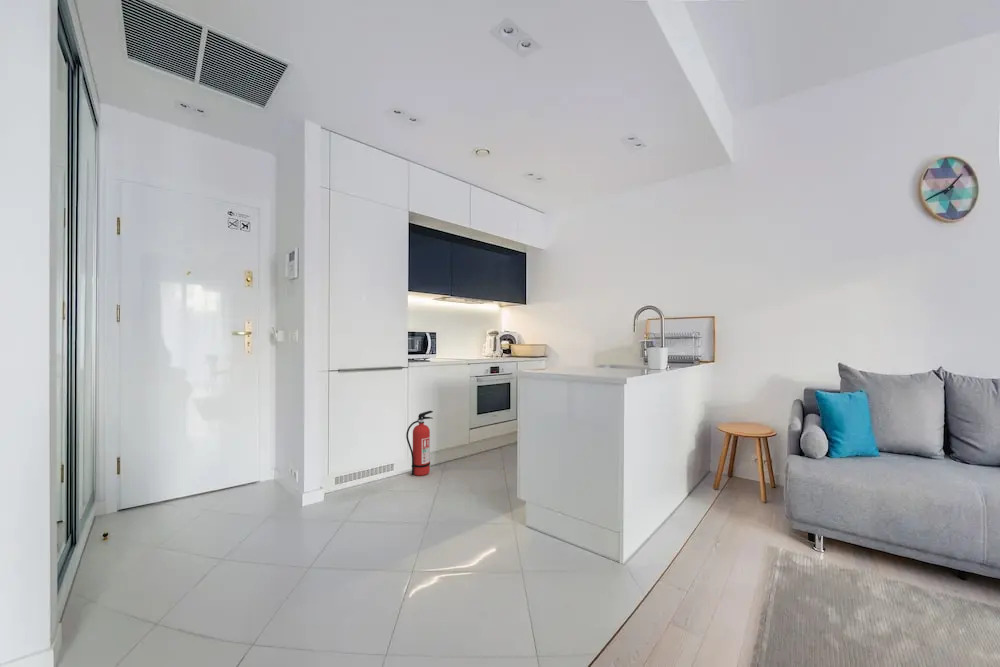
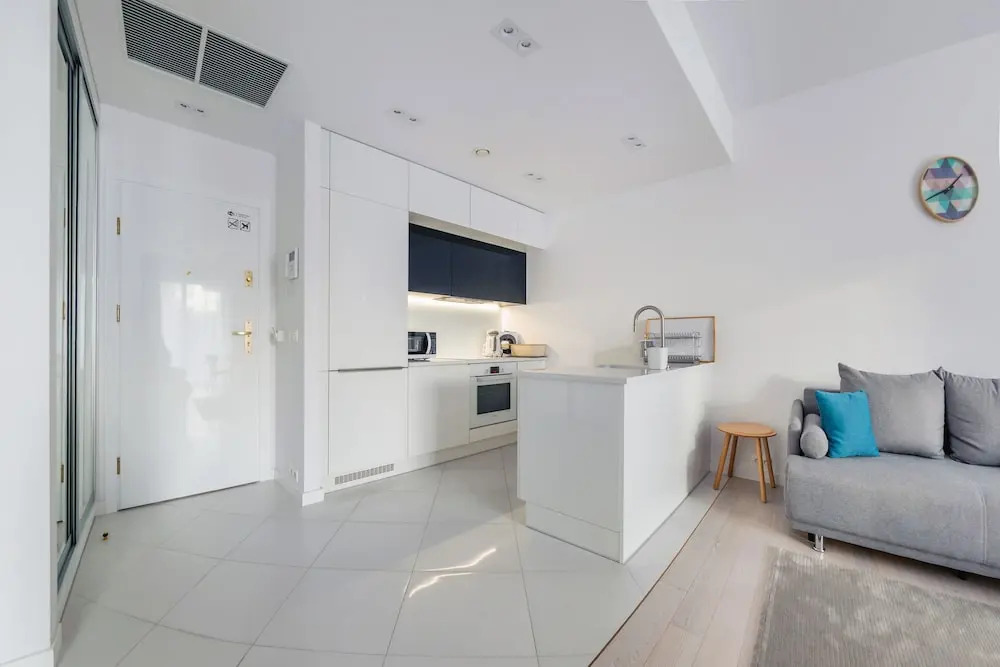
- fire extinguisher (419, 443)
